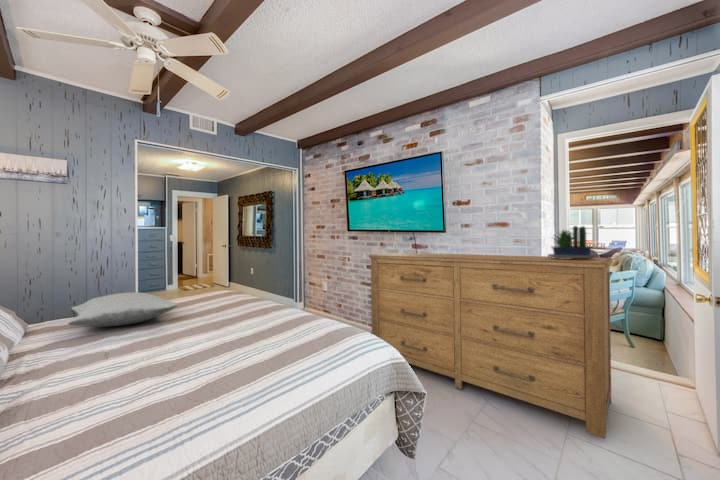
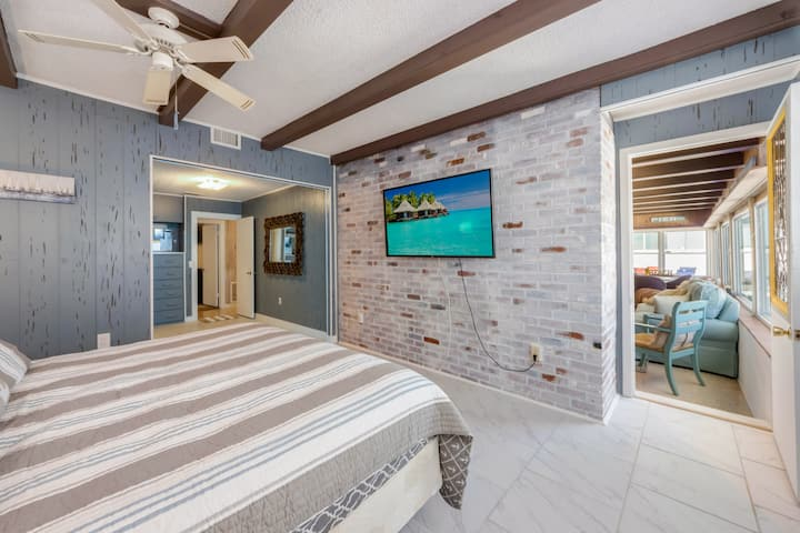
- dresser (471, 316)
- pillow (124, 307)
- potted plant (570, 242)
